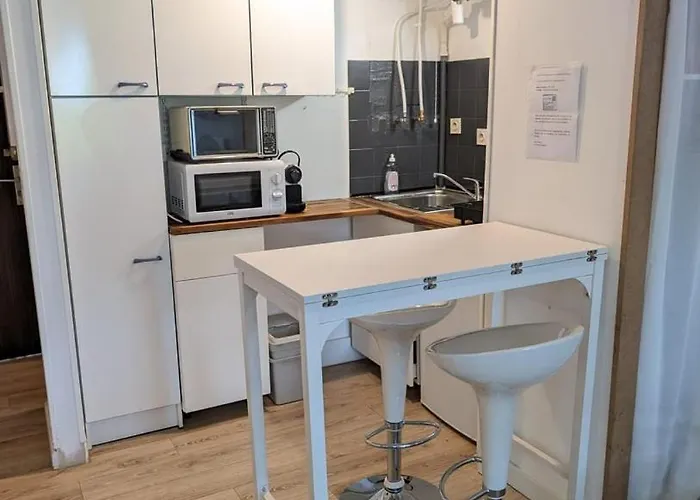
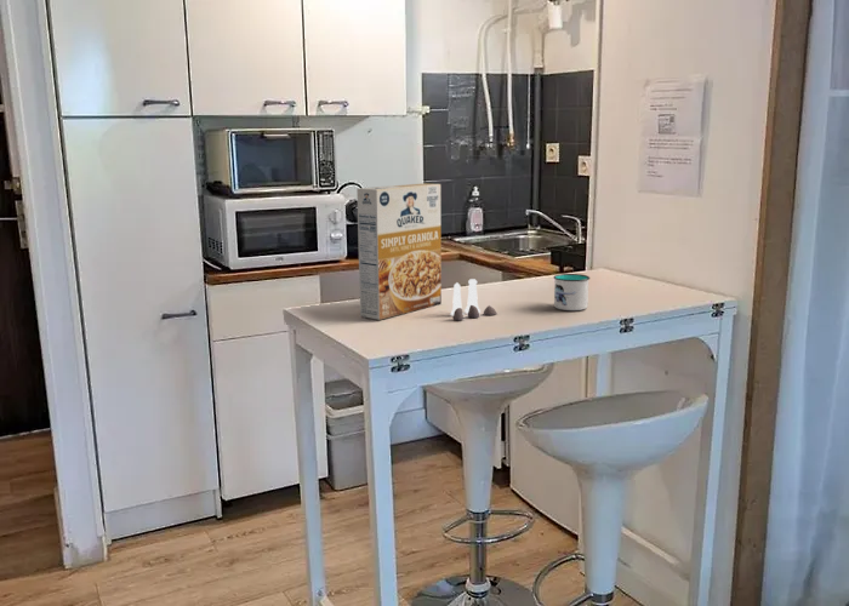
+ mug (568, 291)
+ salt and pepper shaker set (471, 297)
+ cereal box (400, 248)
